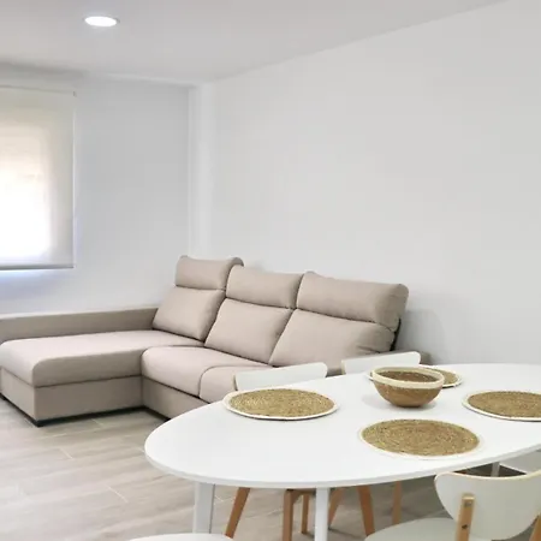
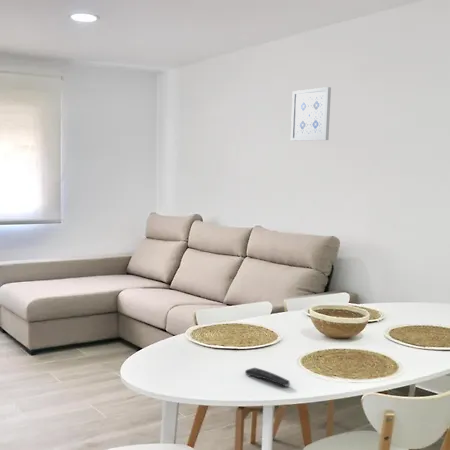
+ remote control (268, 376)
+ wall art (310, 115)
